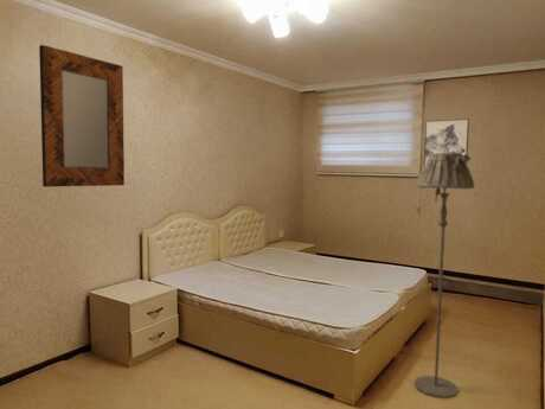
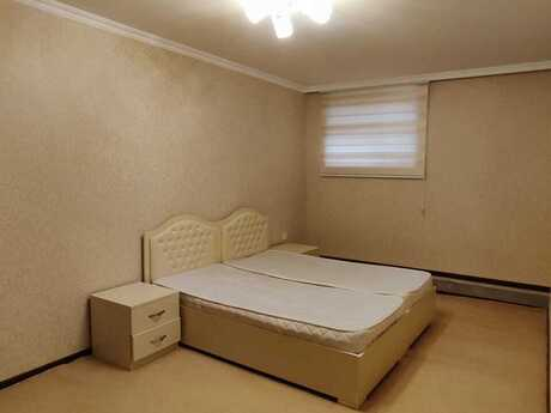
- wall art (445, 145)
- home mirror (85, 121)
- floor lamp (440, 273)
